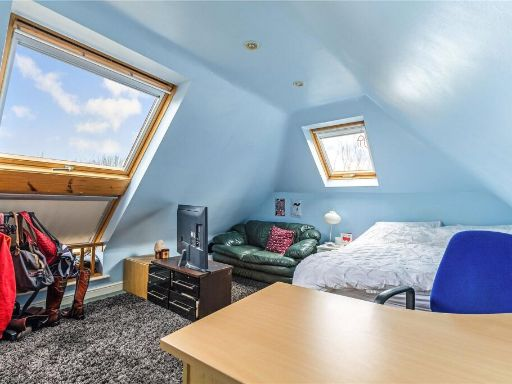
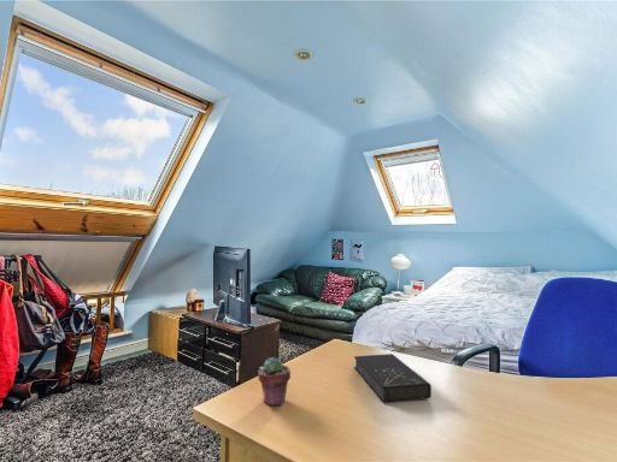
+ potted succulent (274, 378)
+ notebook (388, 374)
